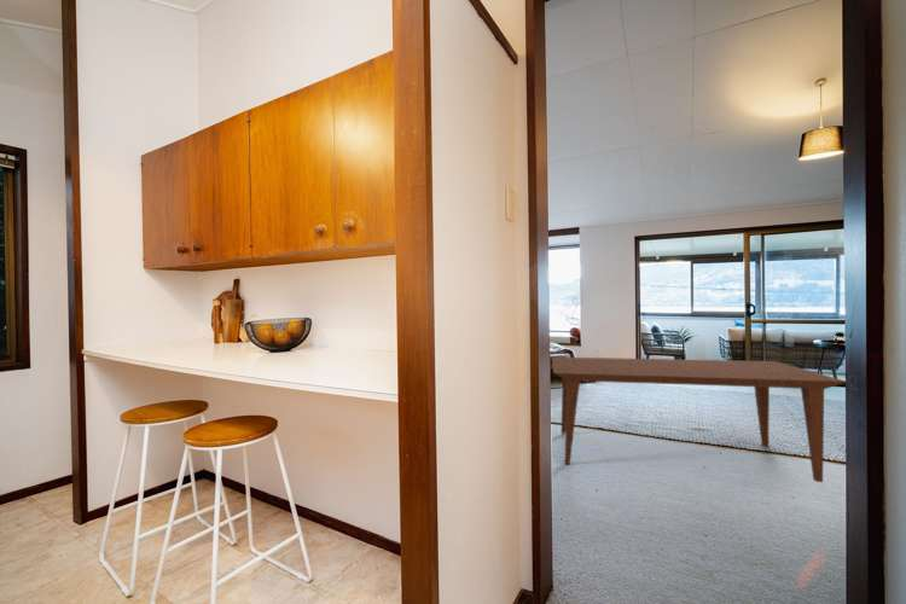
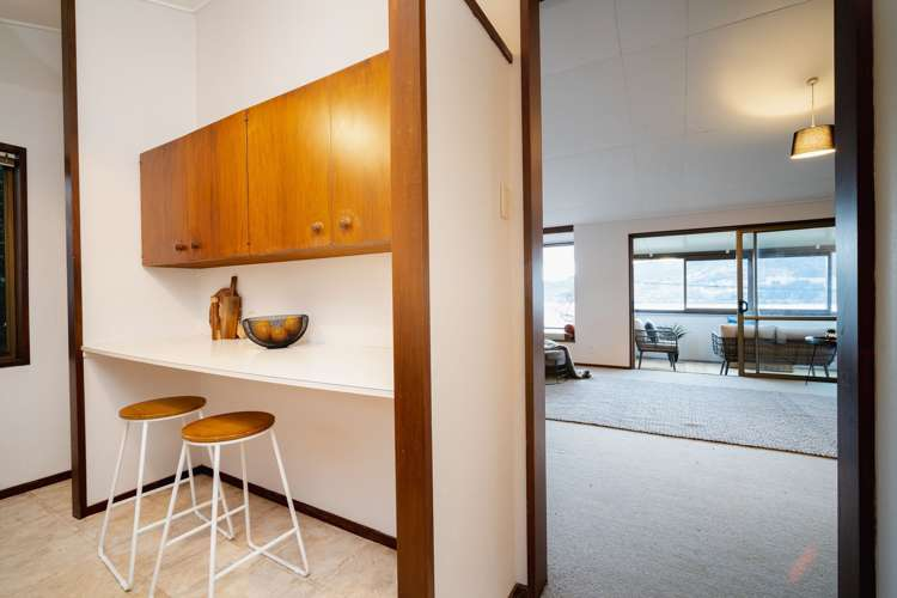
- dining table (672, 383)
